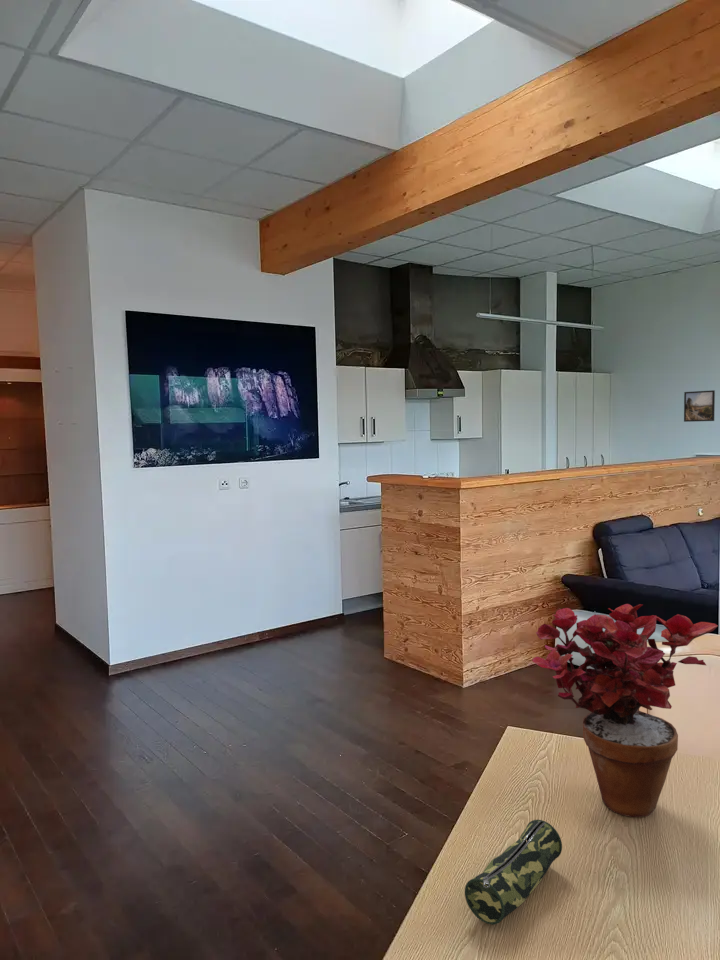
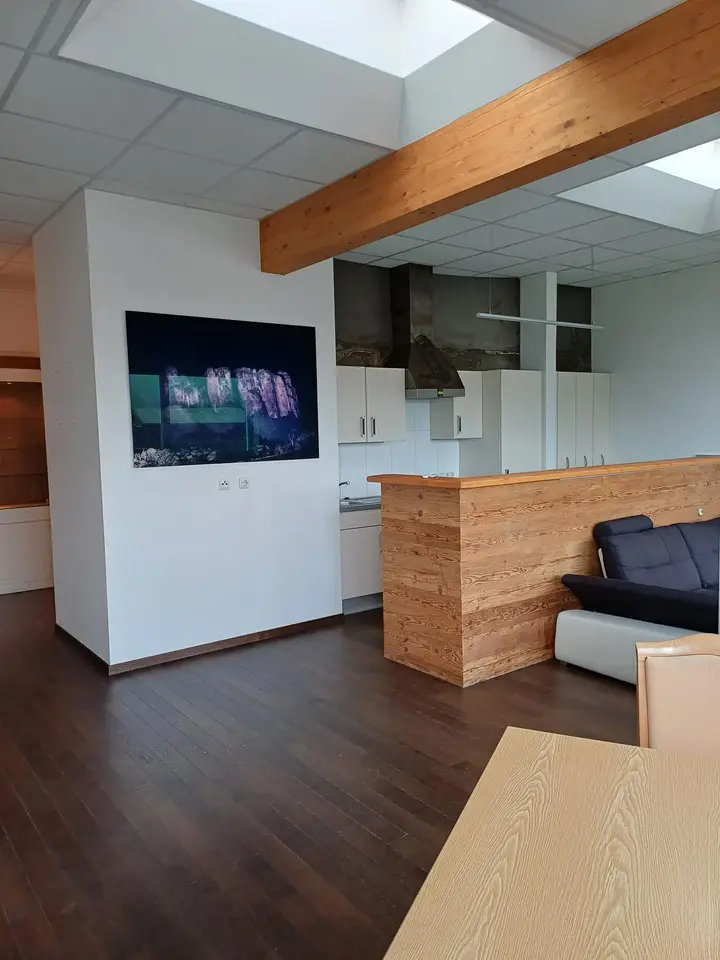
- pencil case (514, 871)
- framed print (699, 406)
- potted plant (616, 702)
